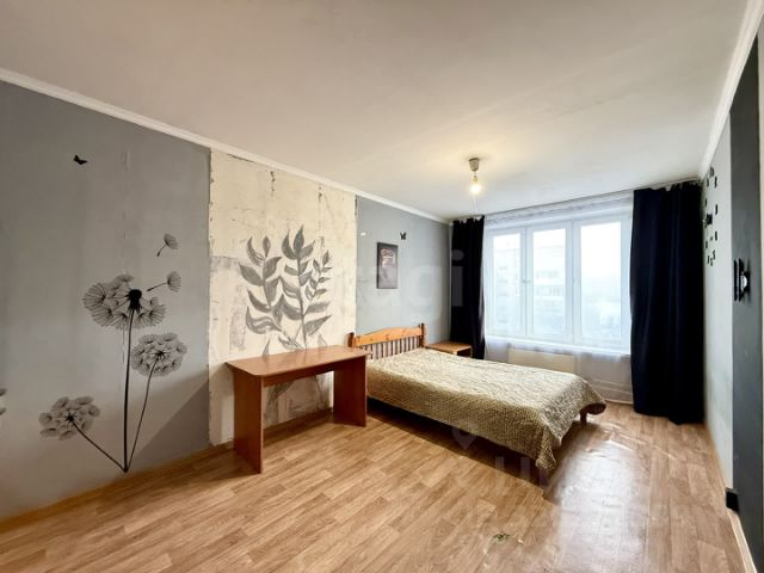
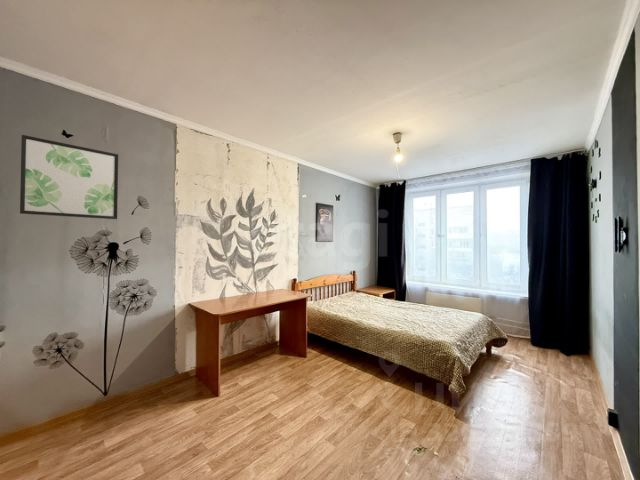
+ wall art (73, 181)
